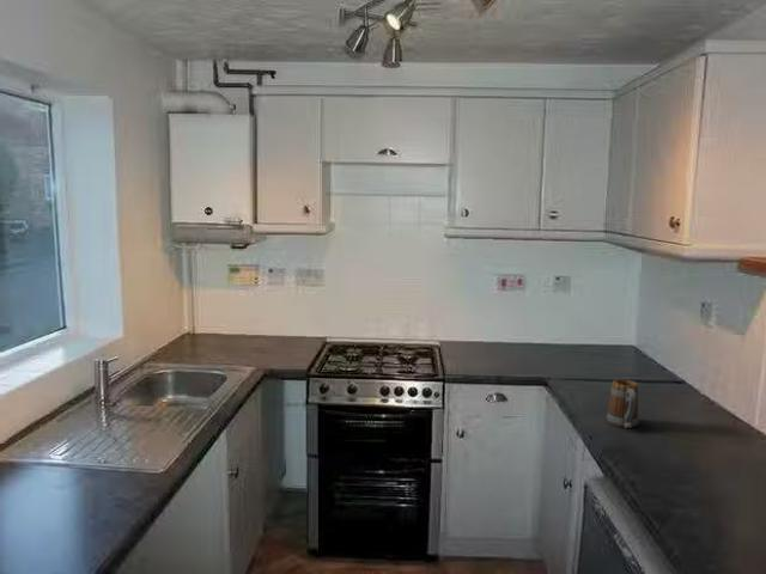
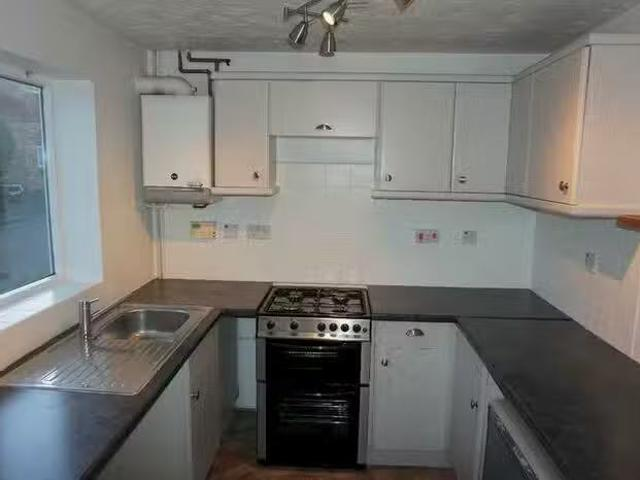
- mug (625, 404)
